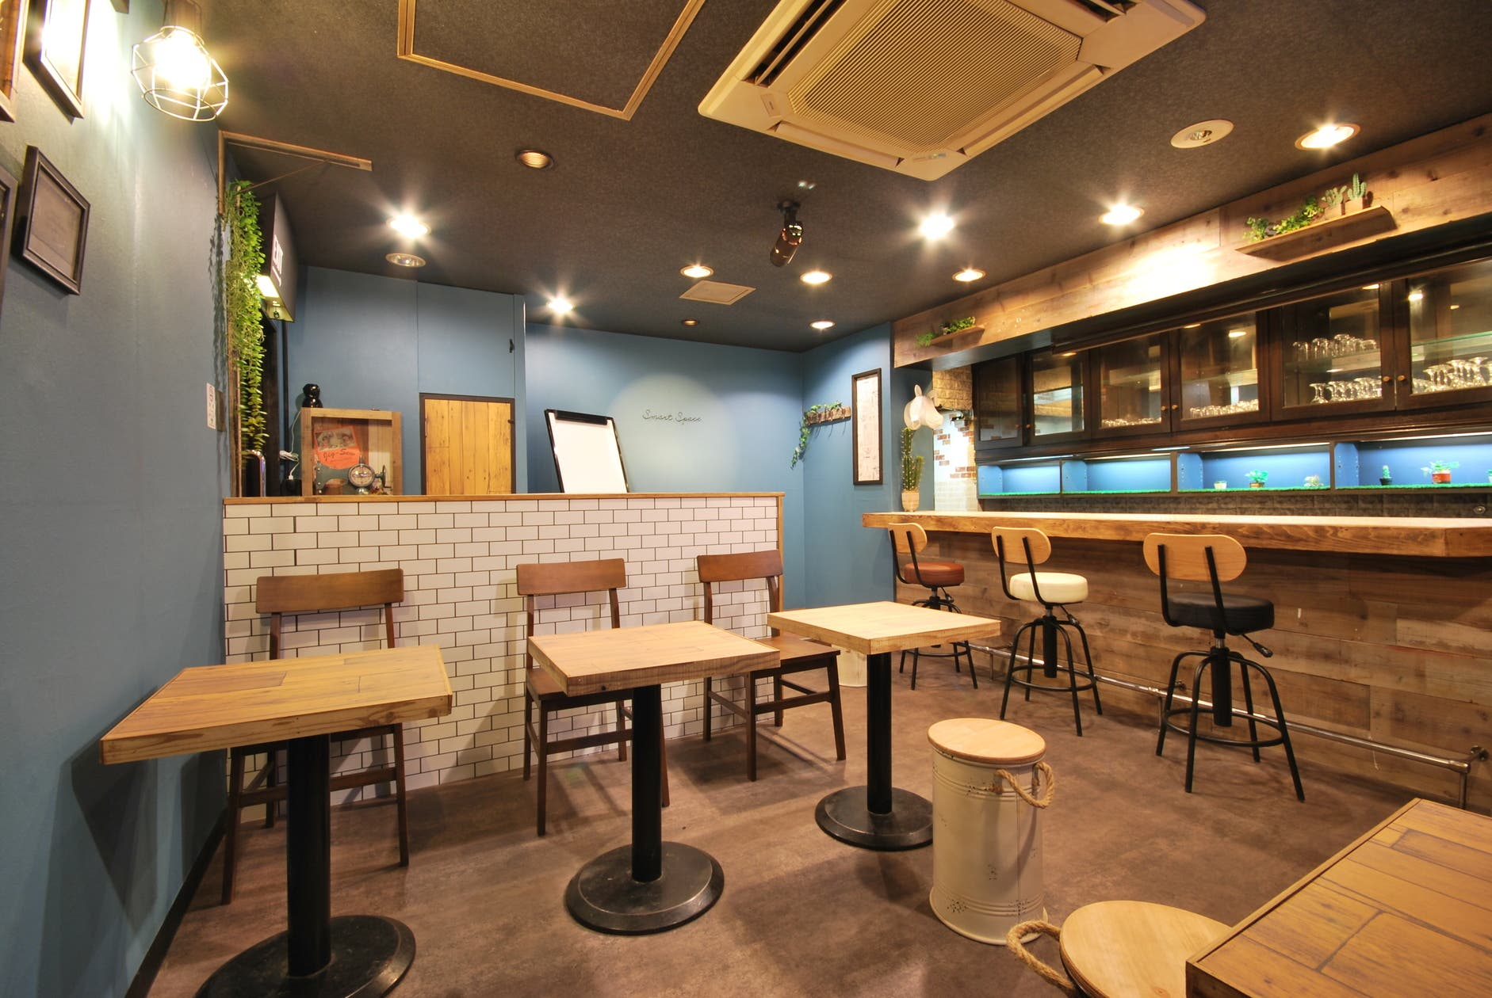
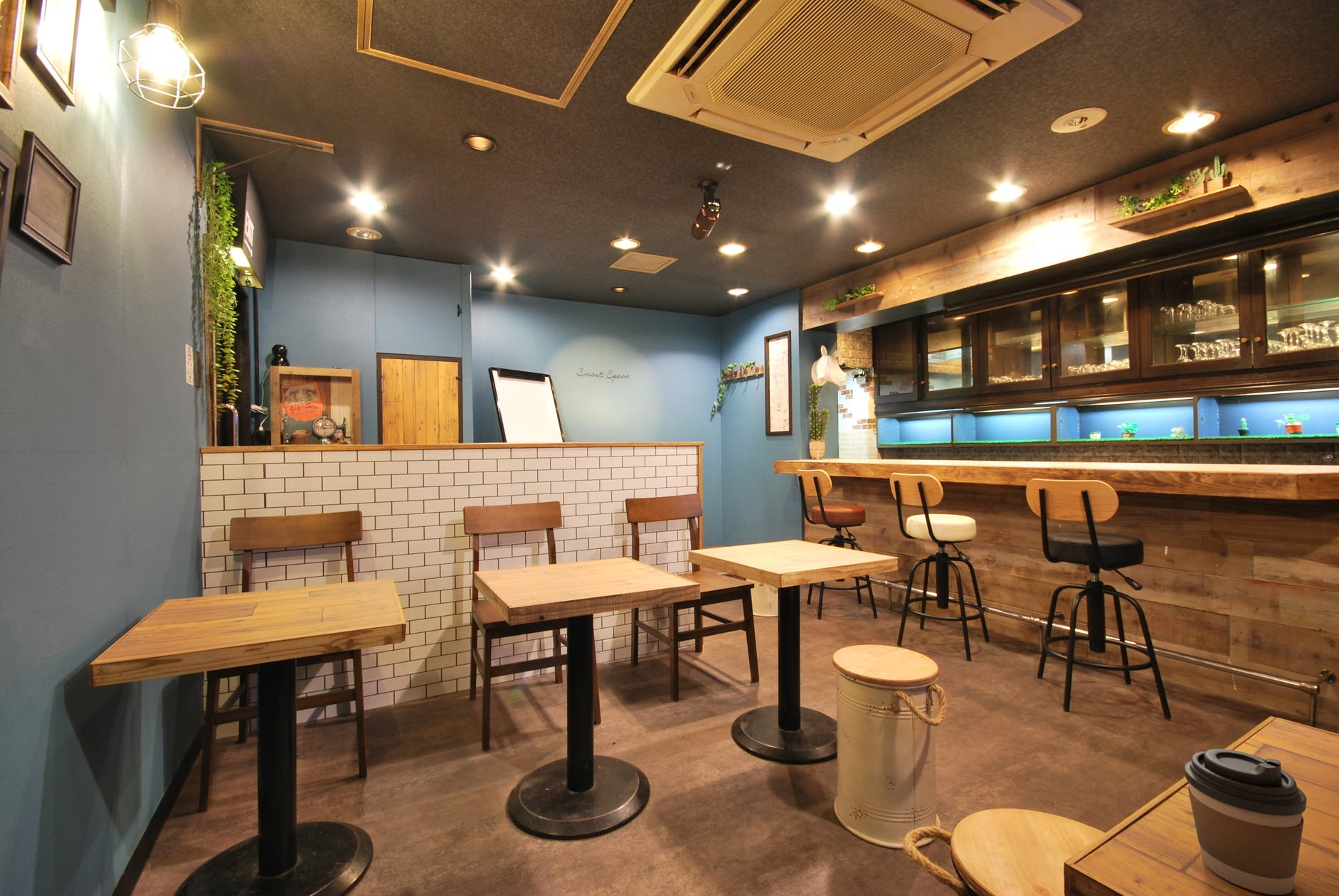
+ coffee cup (1243, 812)
